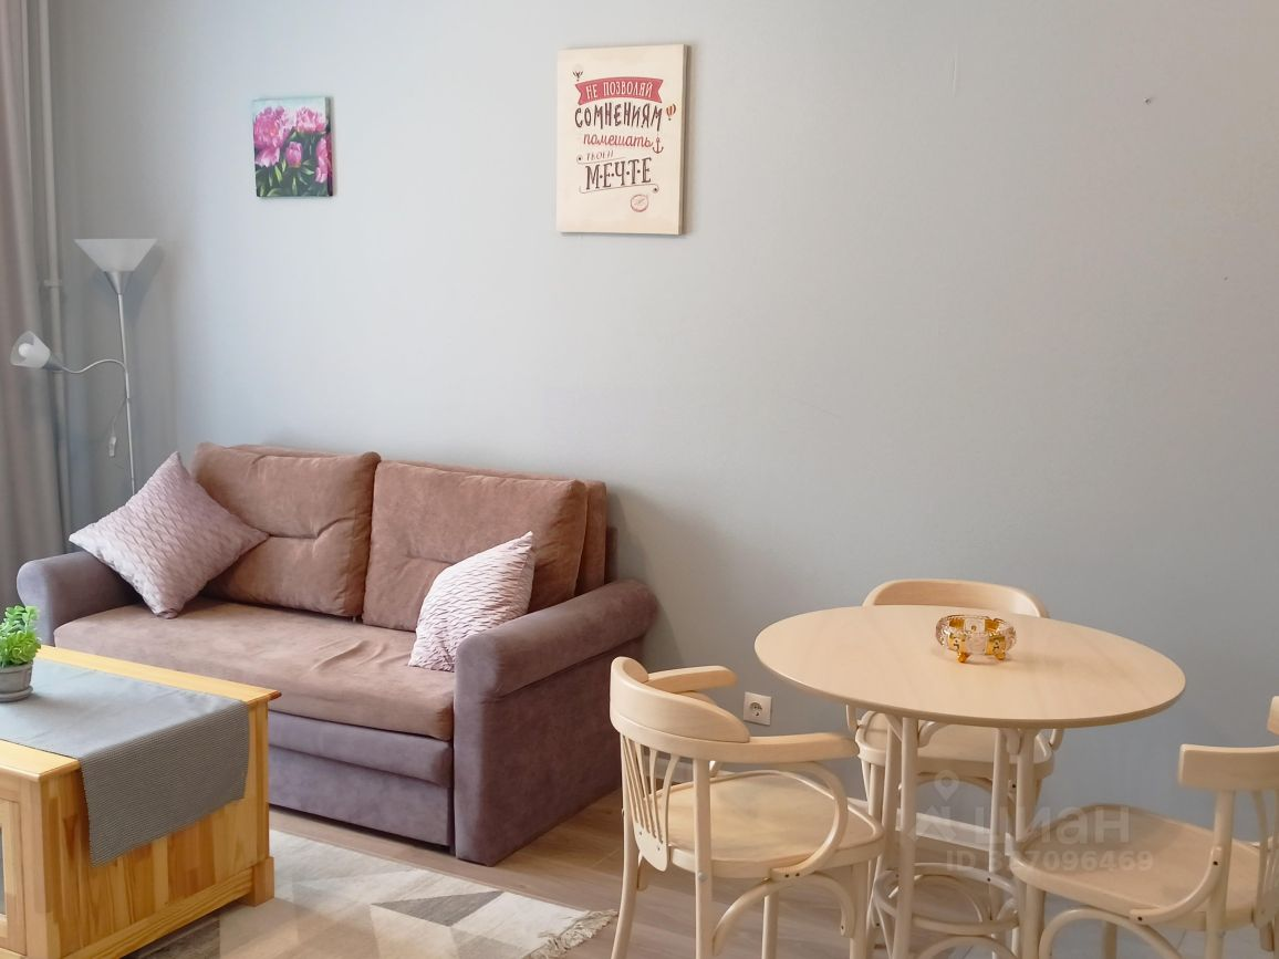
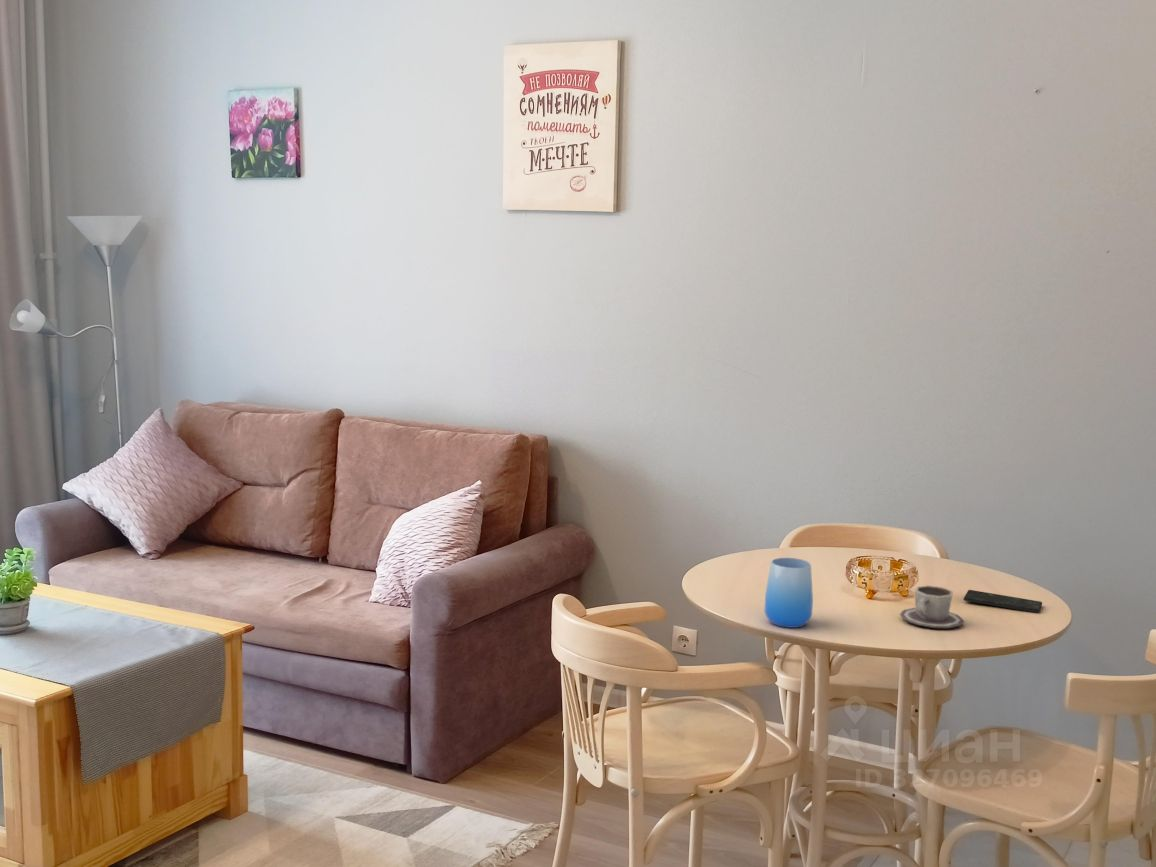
+ cup (932, 606)
+ cup (789, 592)
+ smartphone (1002, 601)
